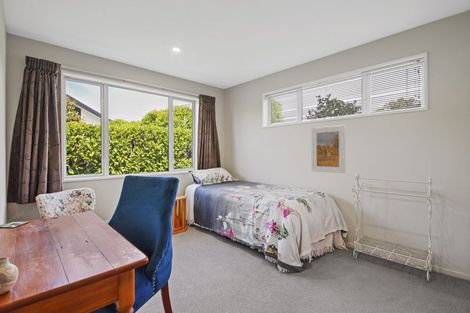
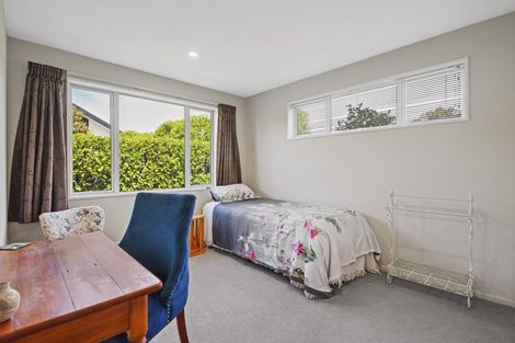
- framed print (327, 149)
